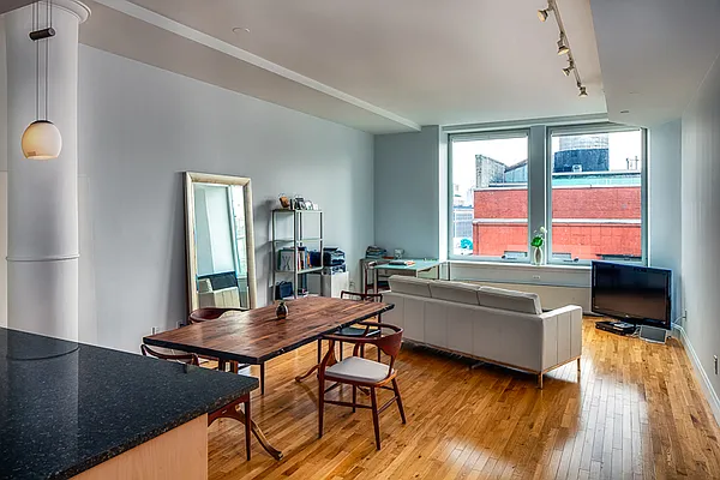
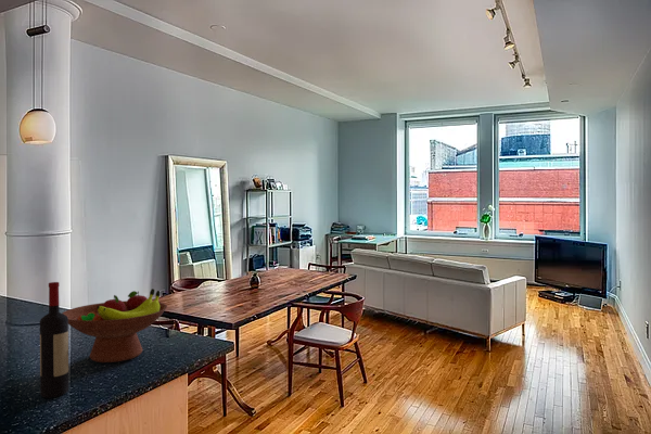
+ wine bottle (54, 337)
+ fruit bowl (116, 323)
